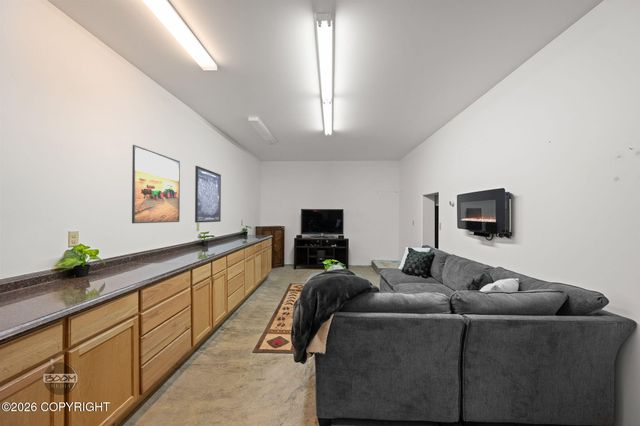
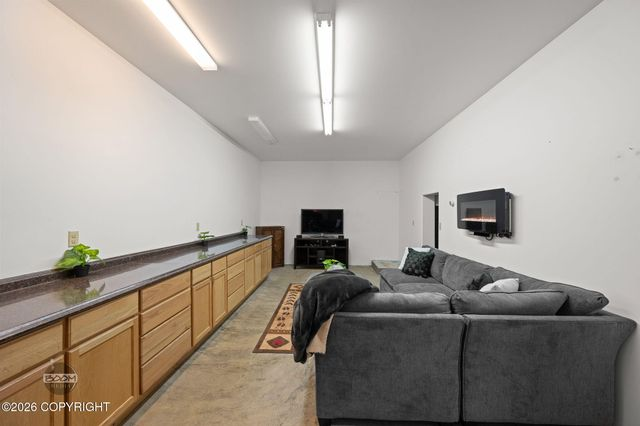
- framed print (159, 188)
- wall art (209, 196)
